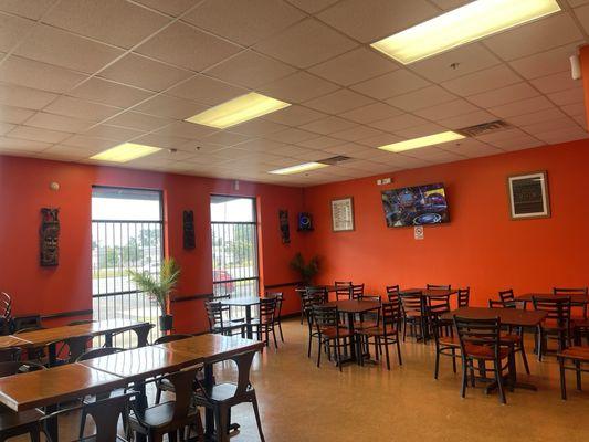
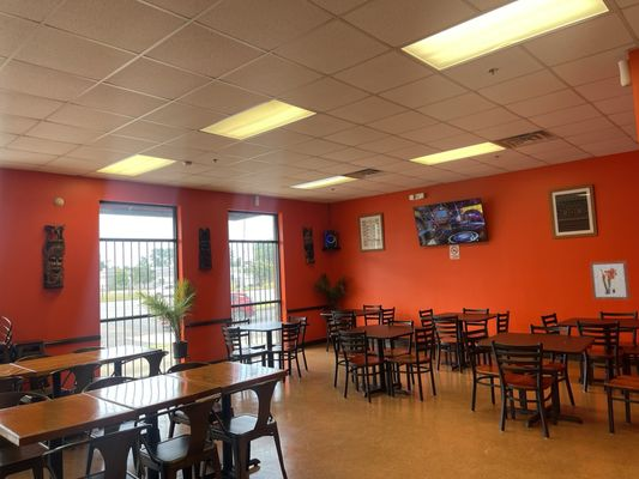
+ wall art (609, 280)
